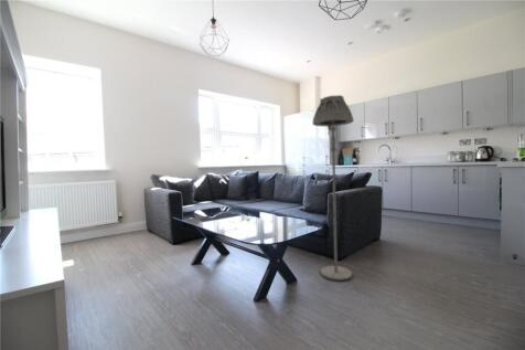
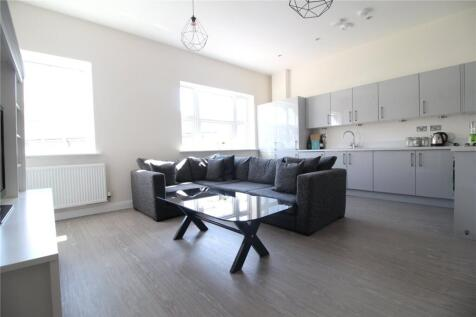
- floor lamp (333, 185)
